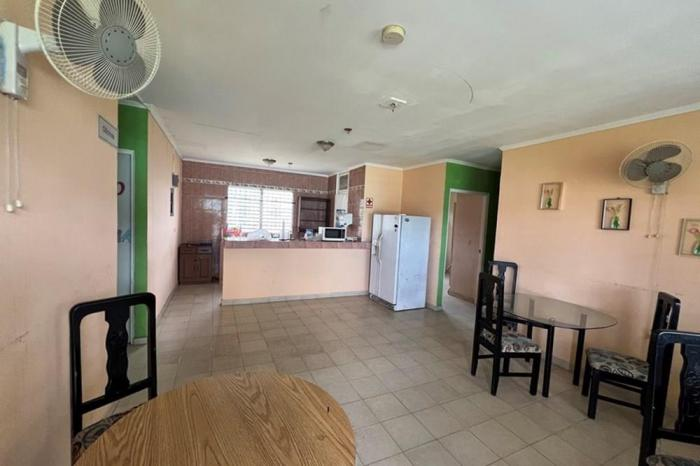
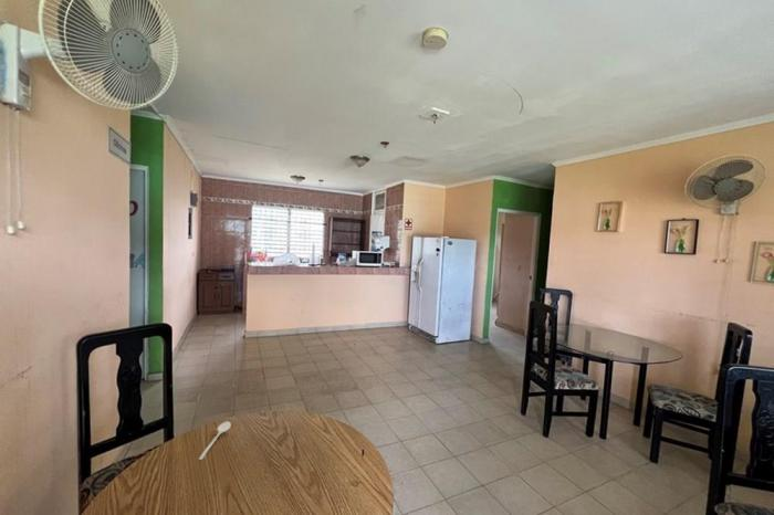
+ stirrer (215, 439)
